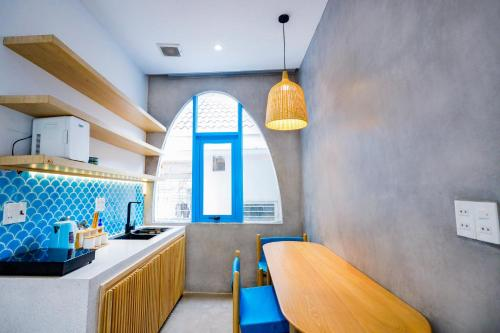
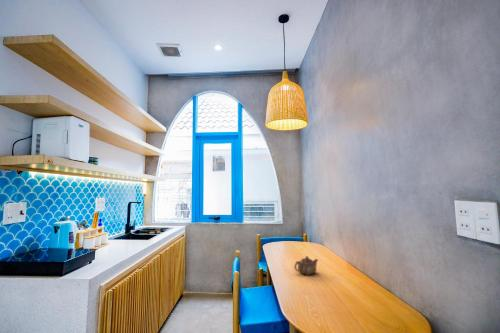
+ teapot (306, 264)
